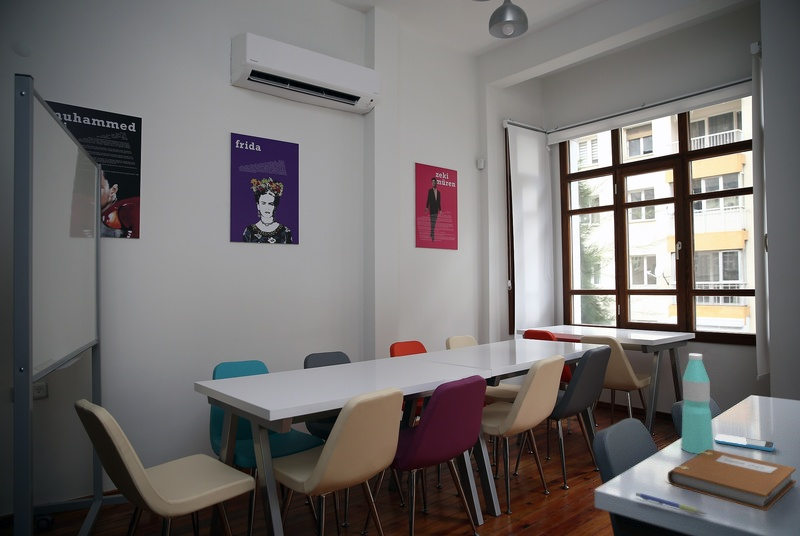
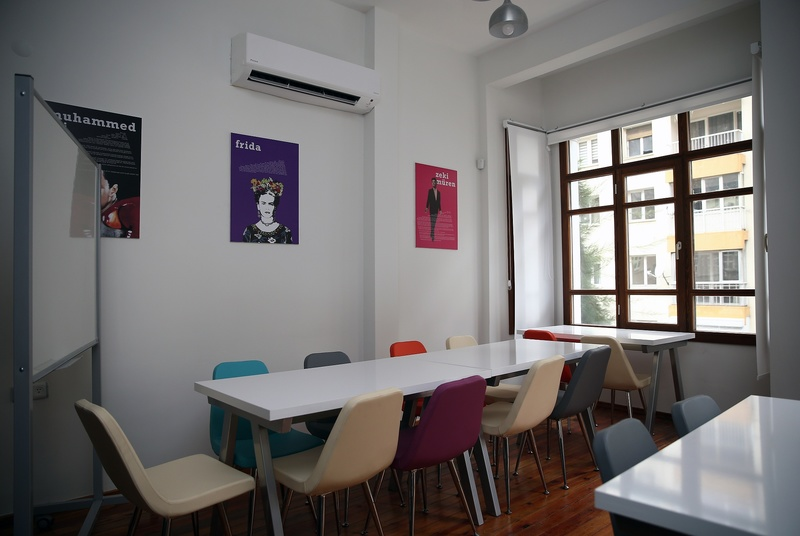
- pen (670, 503)
- water bottle (696, 401)
- notebook (732, 475)
- smartphone (744, 442)
